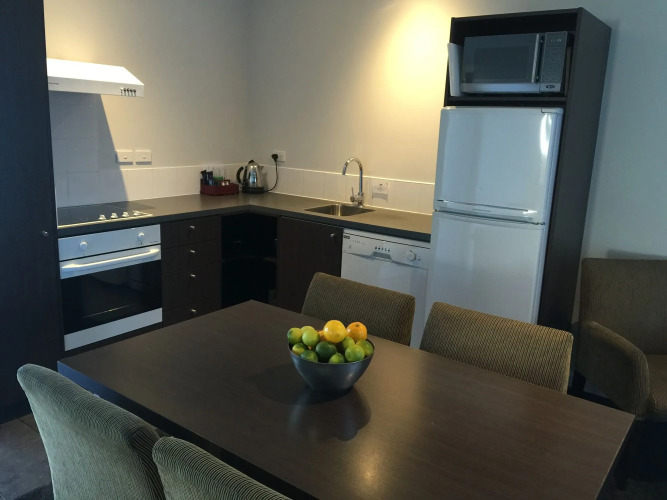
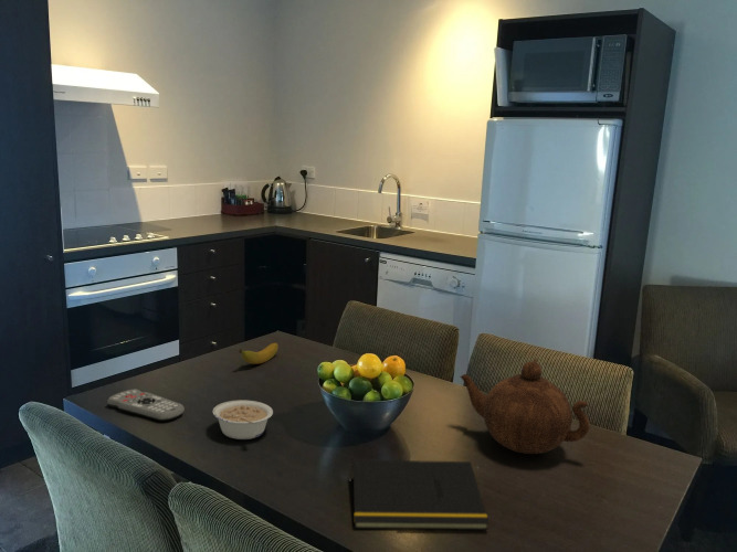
+ remote control (147, 405)
+ notepad (417, 492)
+ banana (259, 352)
+ teapot (522, 403)
+ legume (244, 420)
